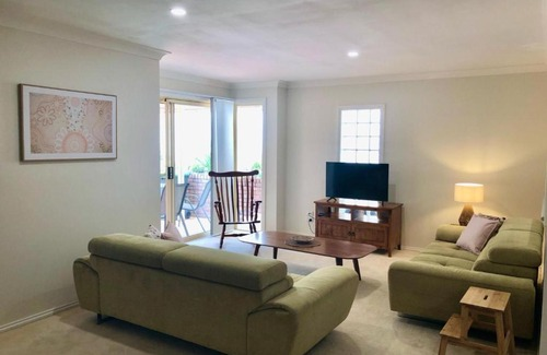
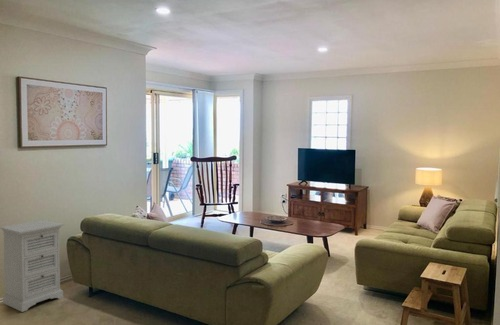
+ nightstand (33, 263)
